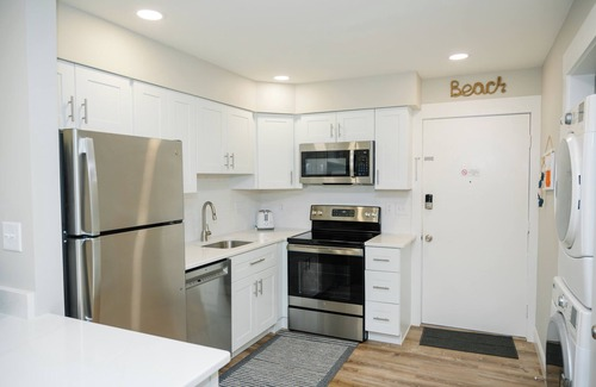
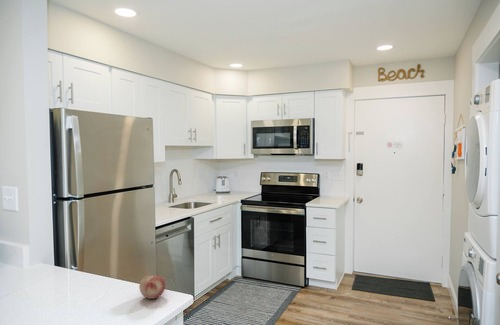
+ fruit (152, 286)
